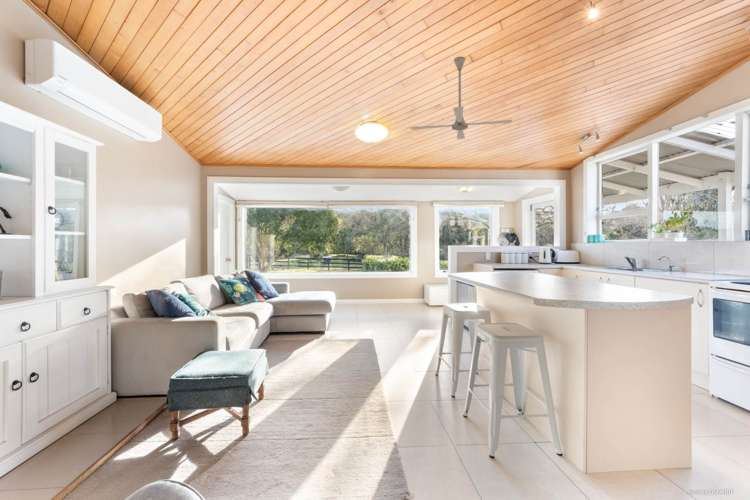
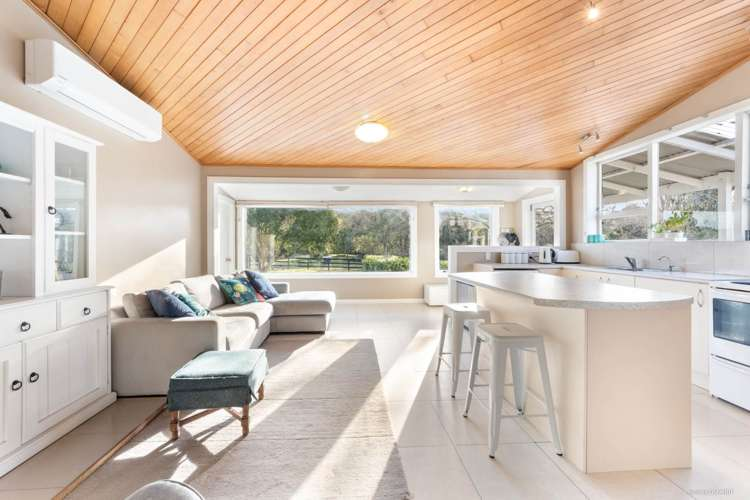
- ceiling fan (459, 94)
